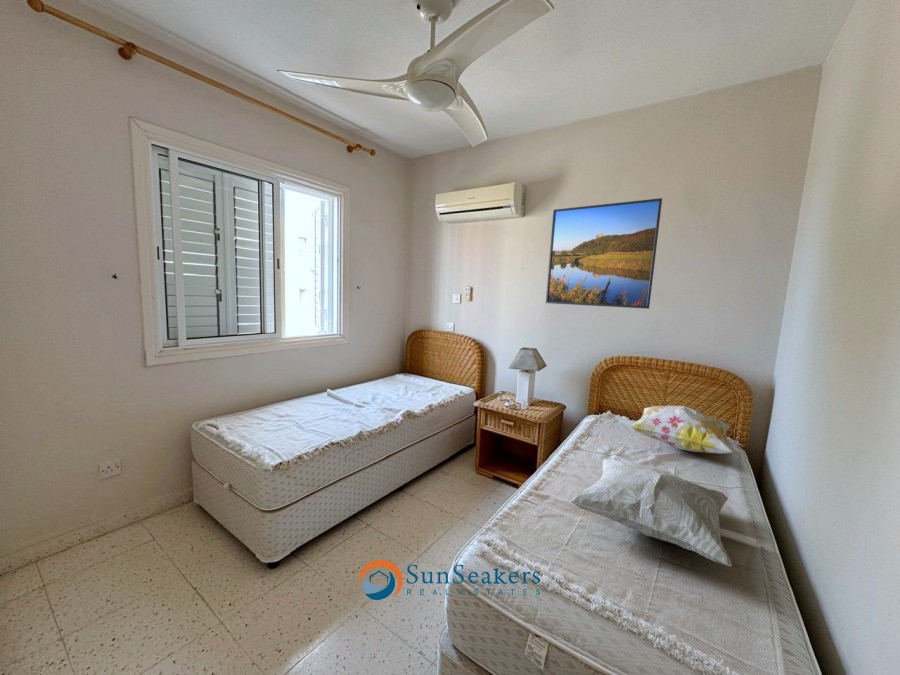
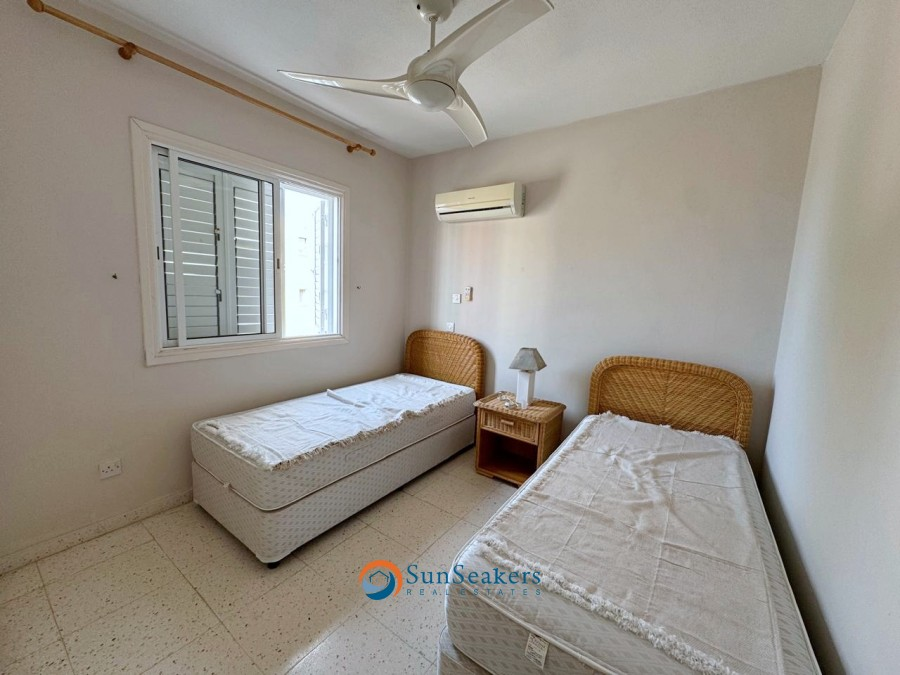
- decorative pillow (681, 426)
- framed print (598, 256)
- decorative pillow (651, 499)
